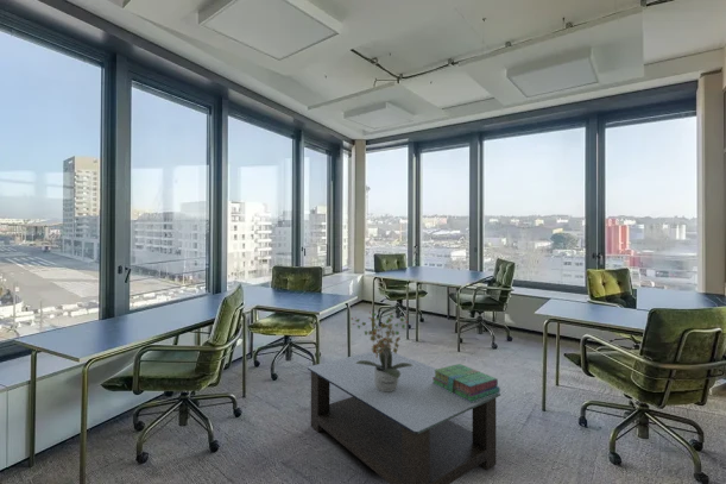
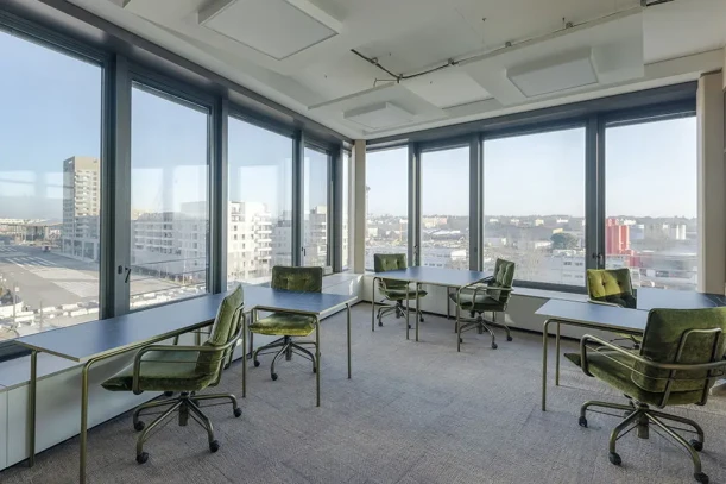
- potted plant (383, 350)
- stack of books (465, 381)
- coffee table (394, 410)
